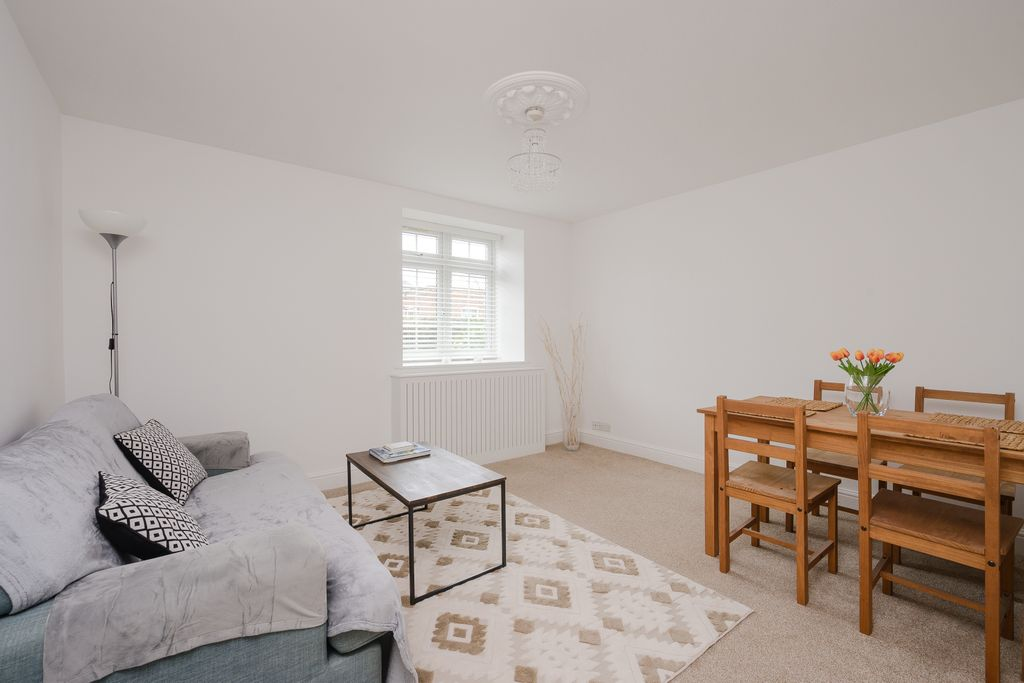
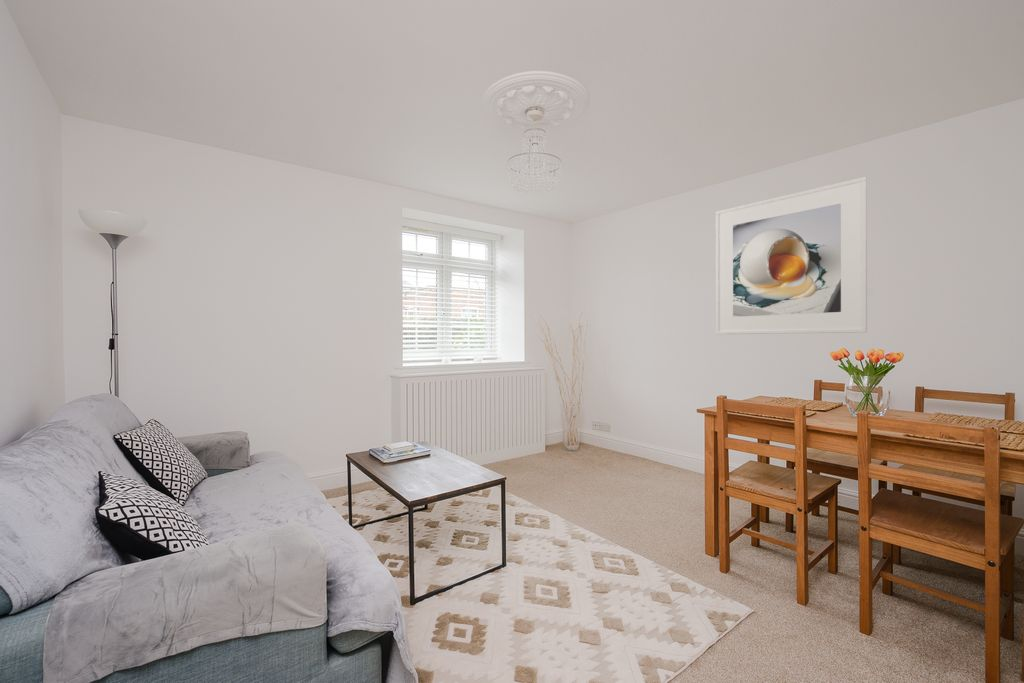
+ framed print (782, 264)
